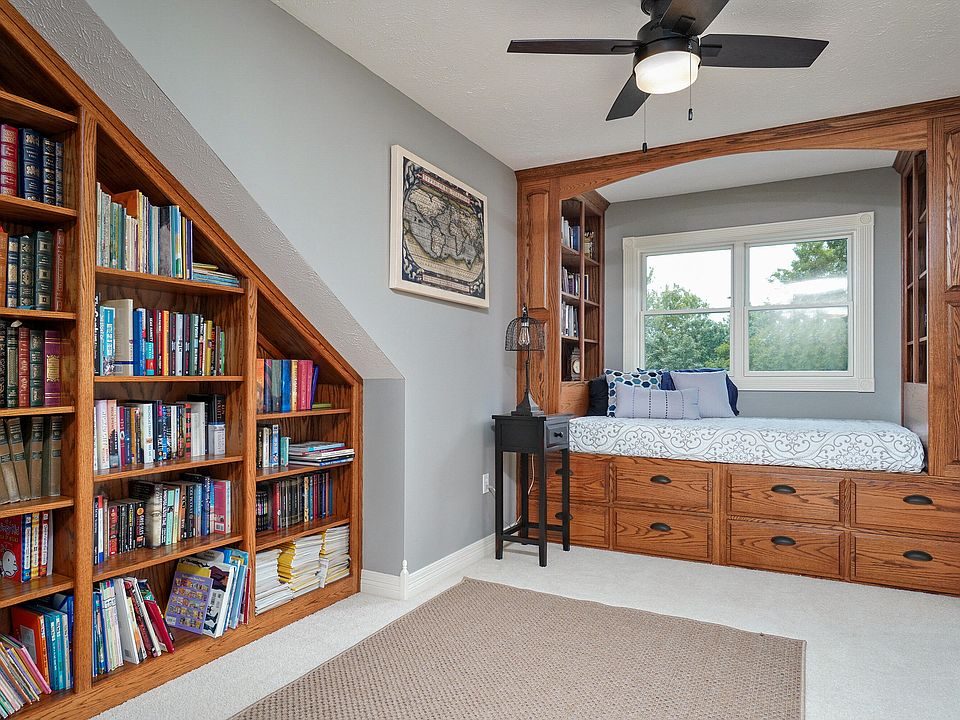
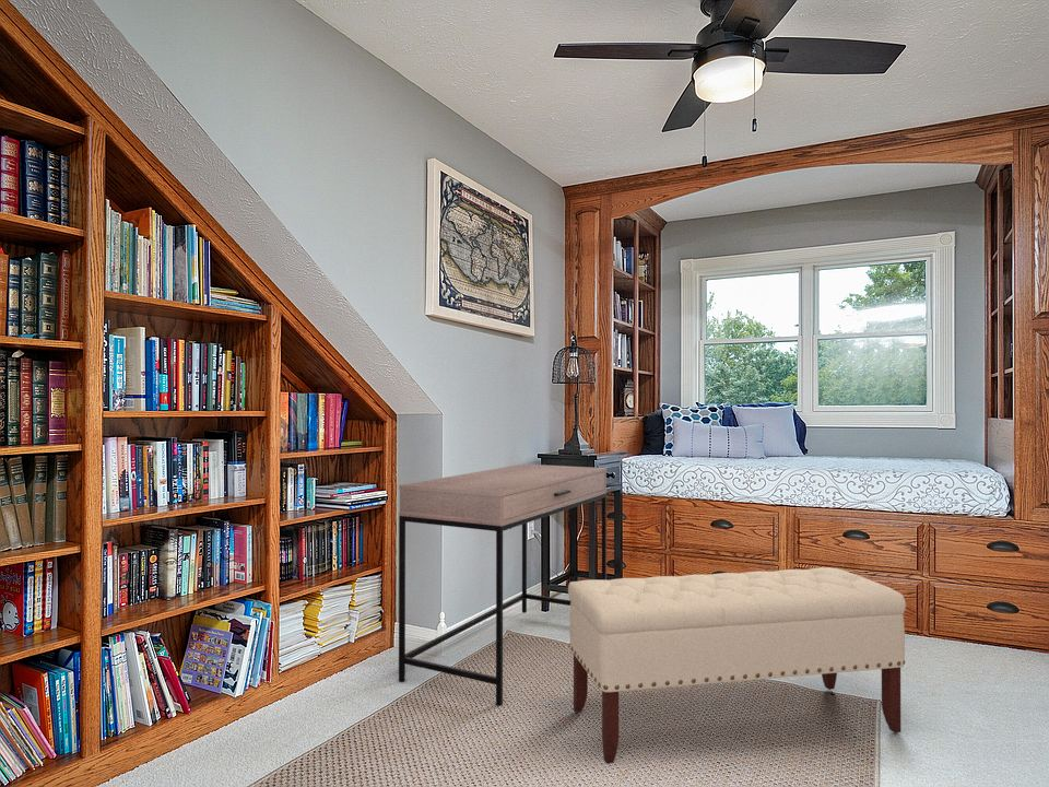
+ bench (731, 651)
+ desk (522, 563)
